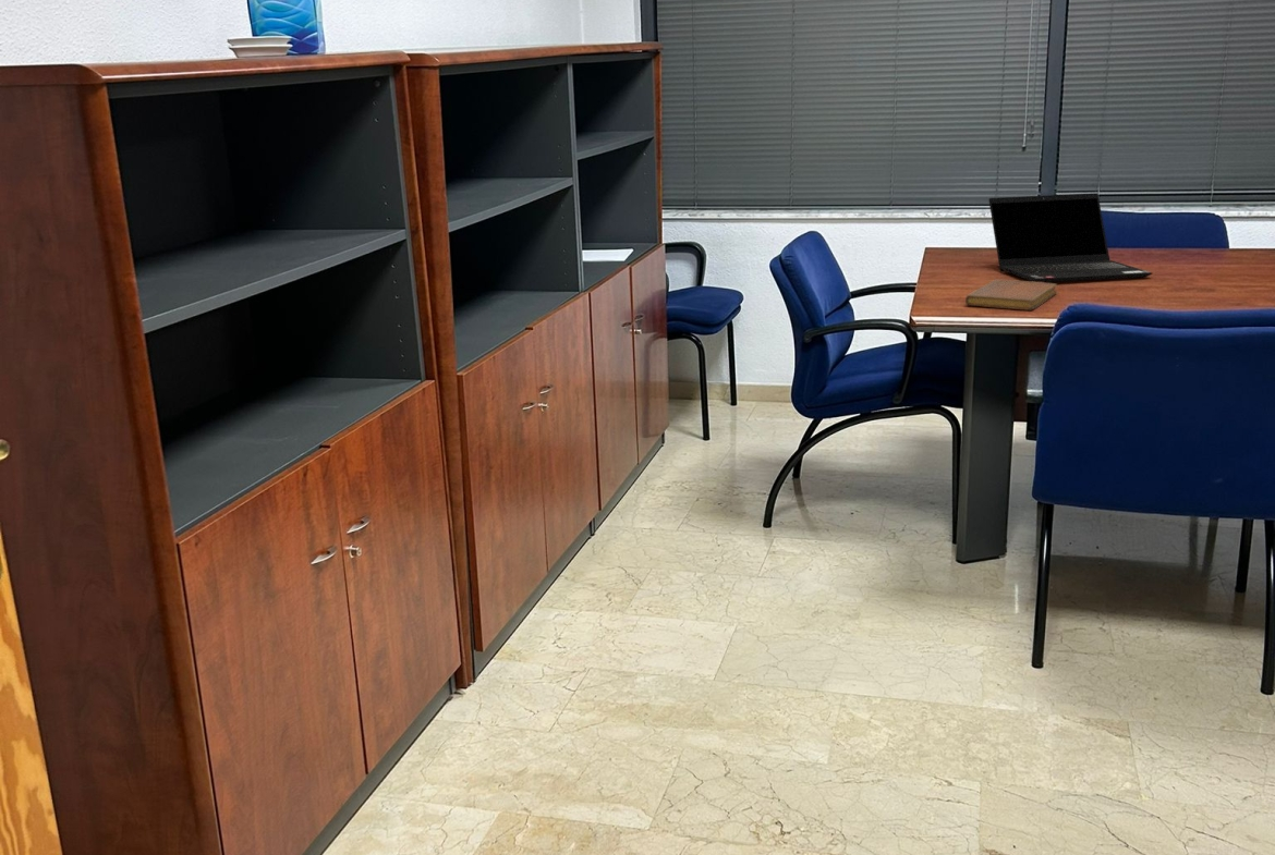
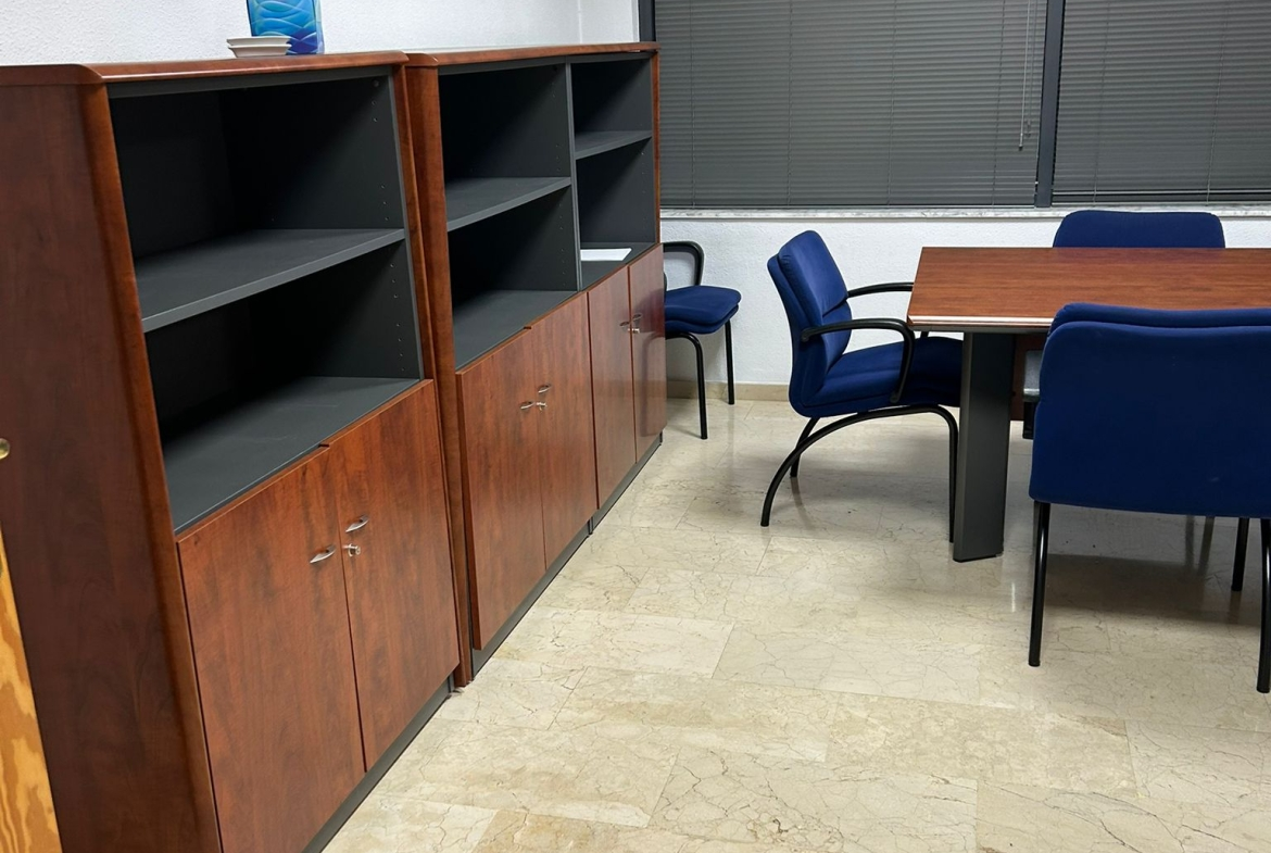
- notebook (1011, 293)
- laptop computer (1067, 236)
